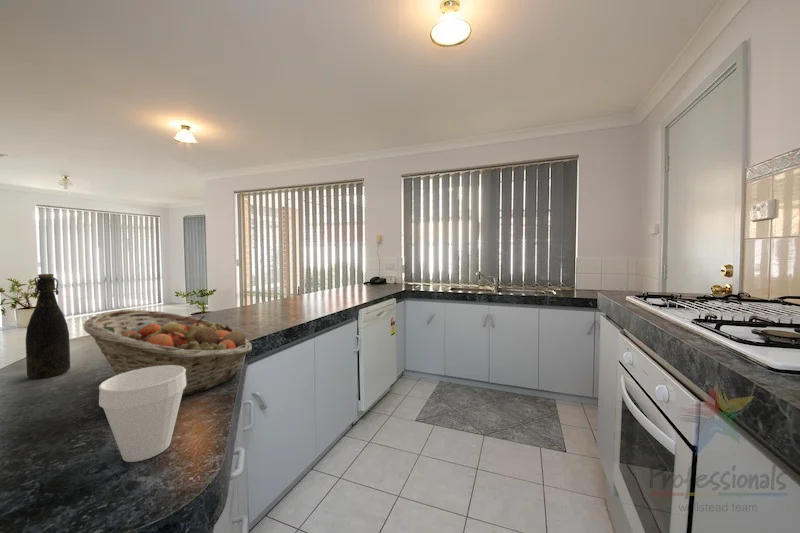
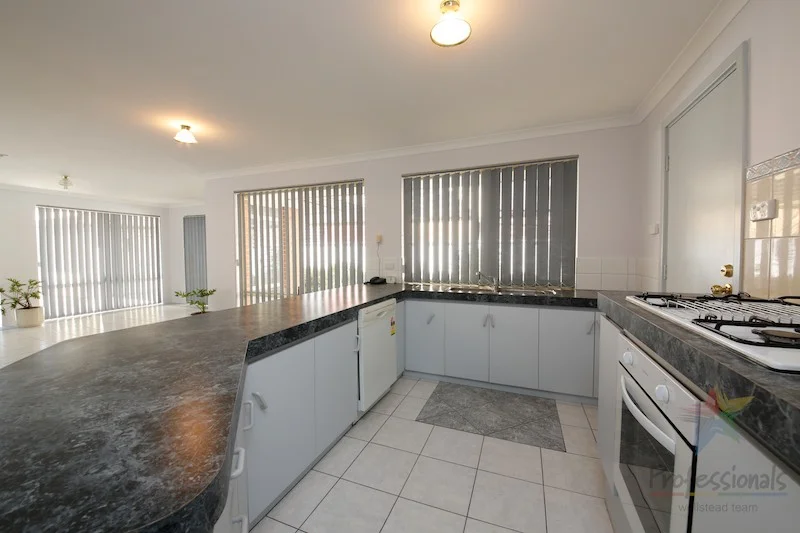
- cup (146, 413)
- fruit basket (178, 343)
- bottle (47, 324)
